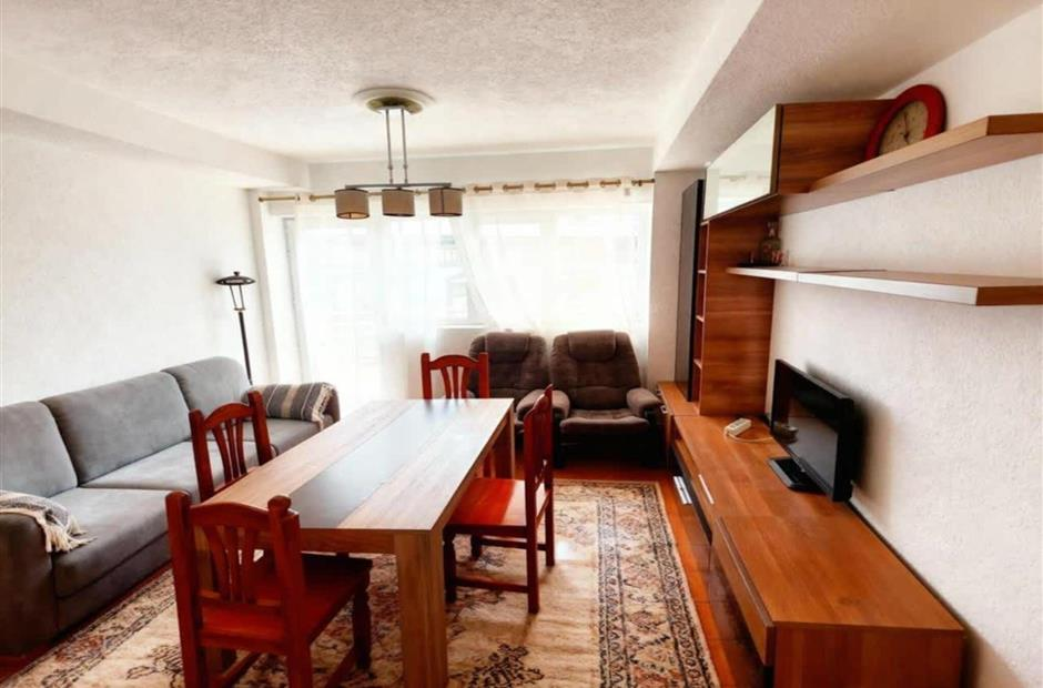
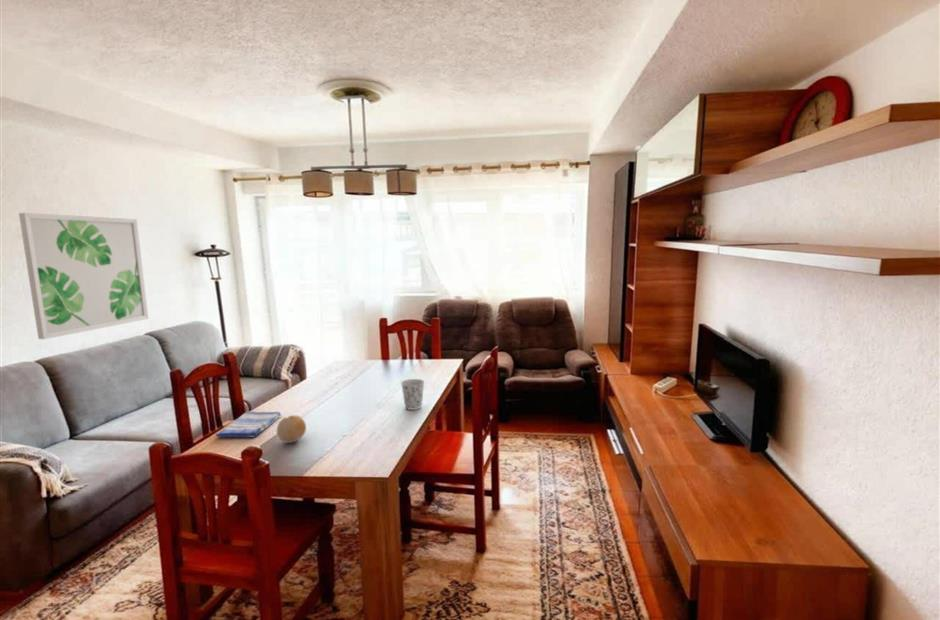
+ fruit (291, 429)
+ cup (413, 394)
+ dish towel (250, 423)
+ wall art (92, 273)
